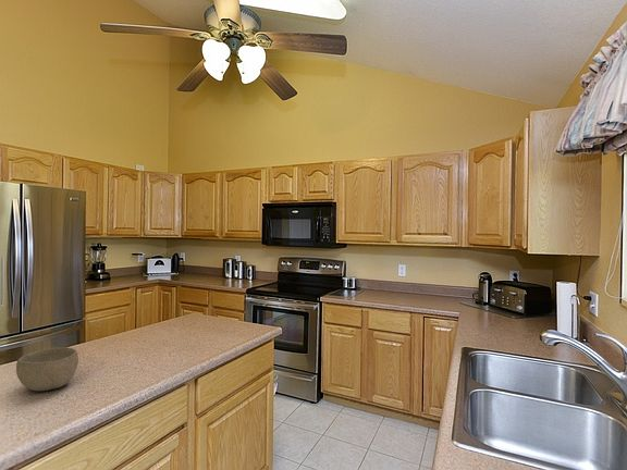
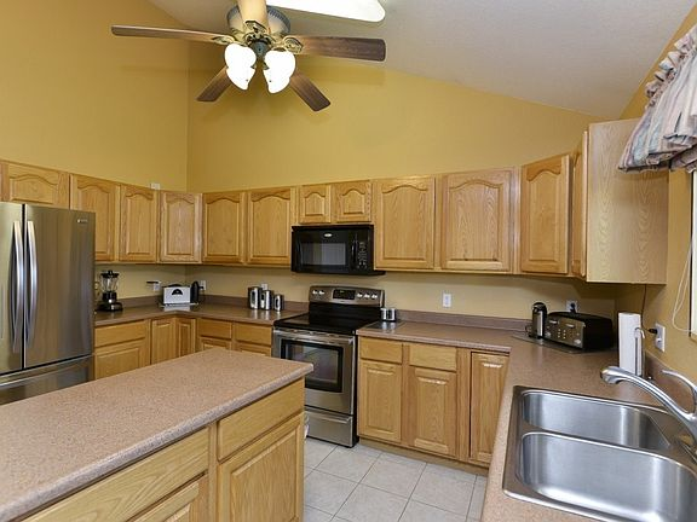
- bowl (48, 370)
